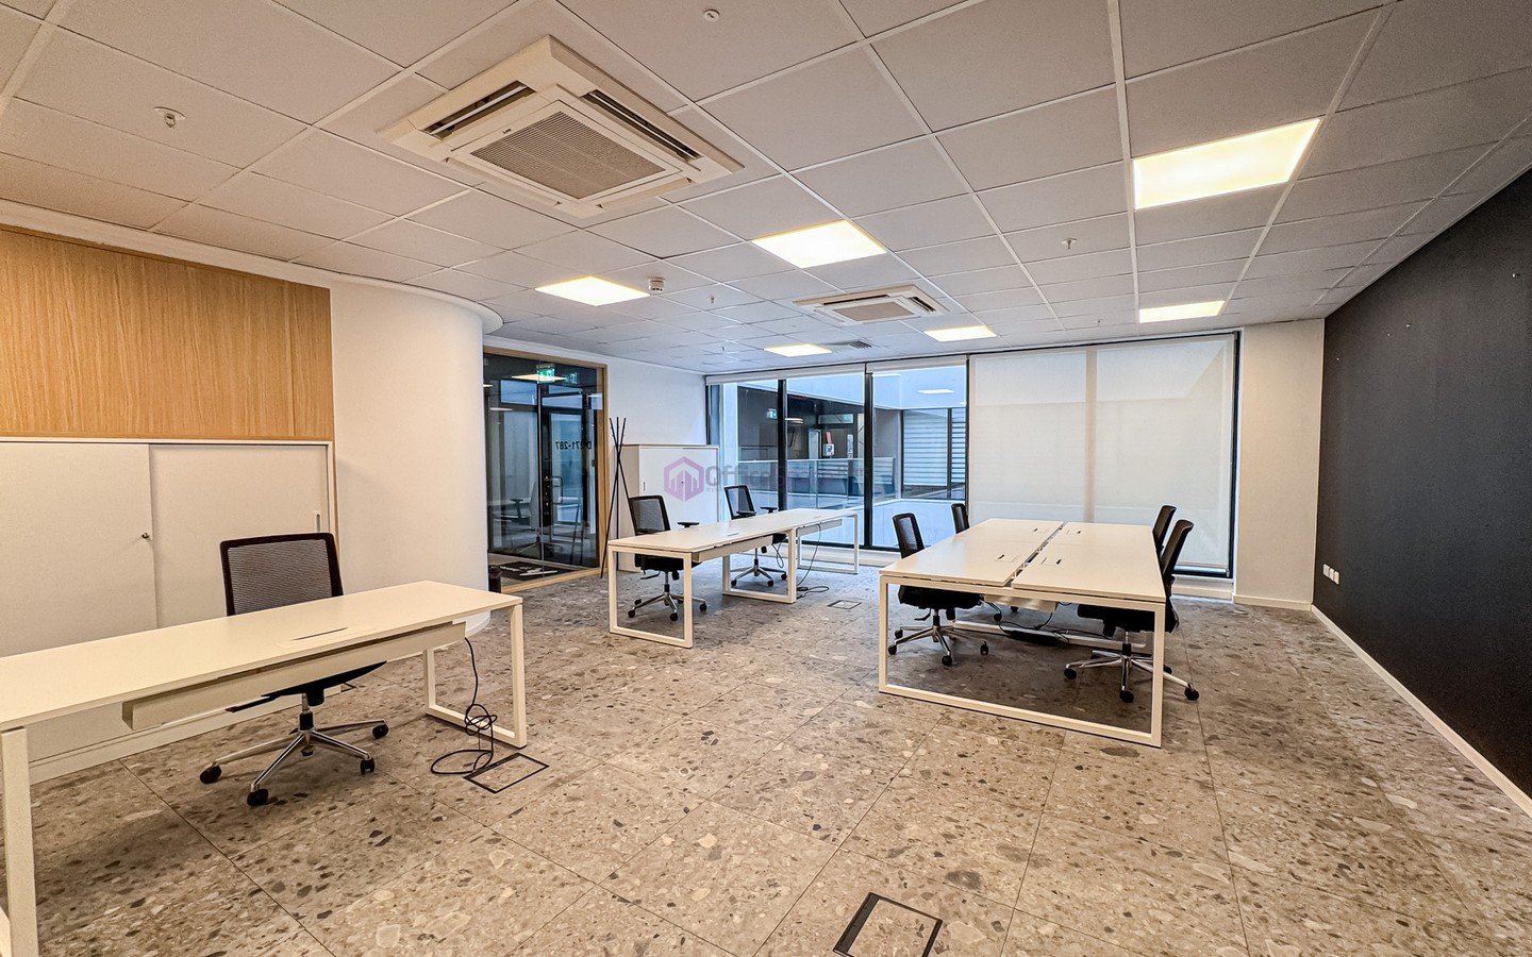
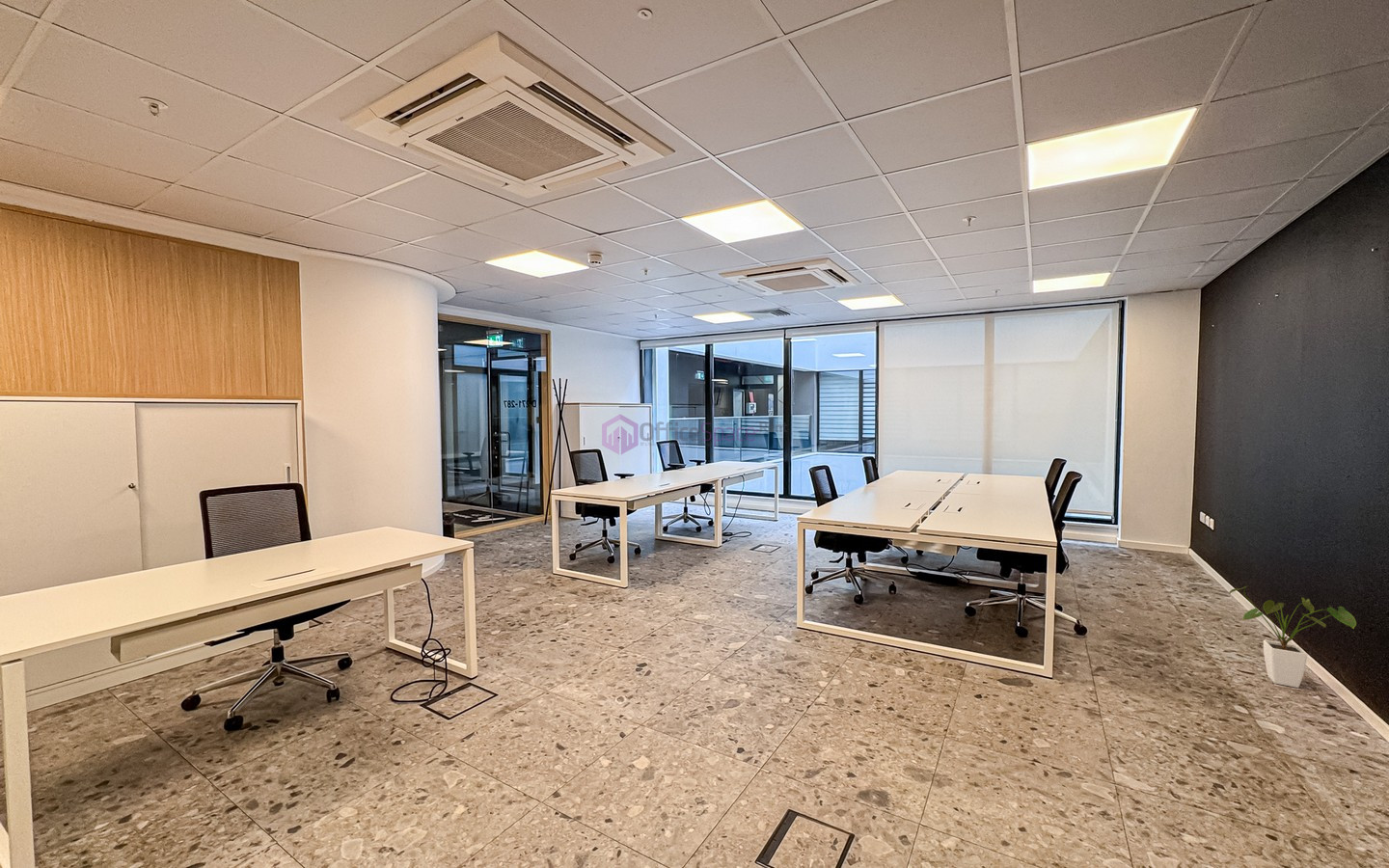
+ house plant (1289, 640)
